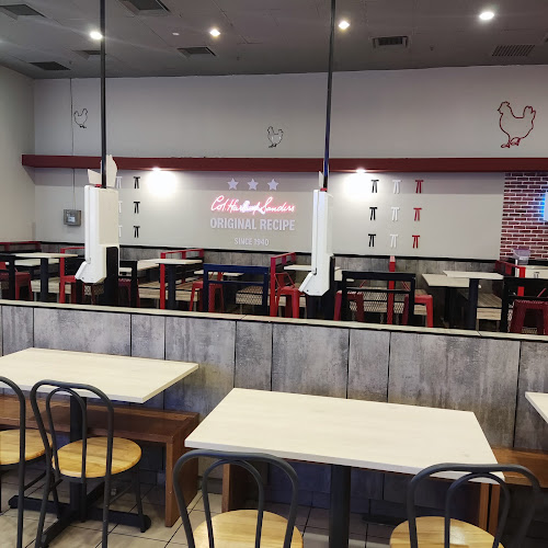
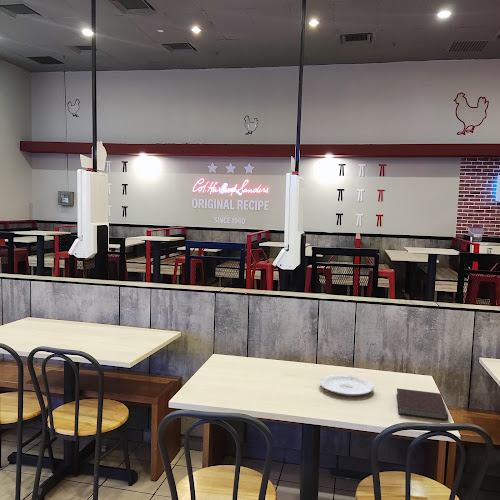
+ plate (346, 386)
+ notebook (420, 403)
